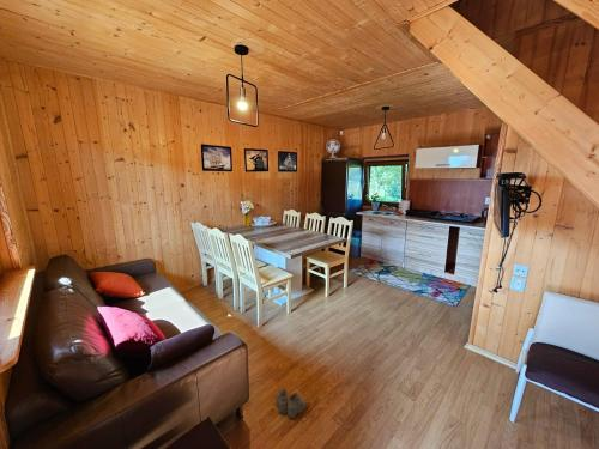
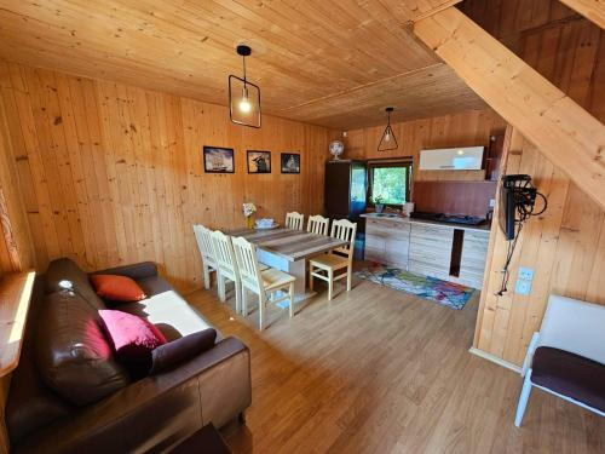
- boots (290, 399)
